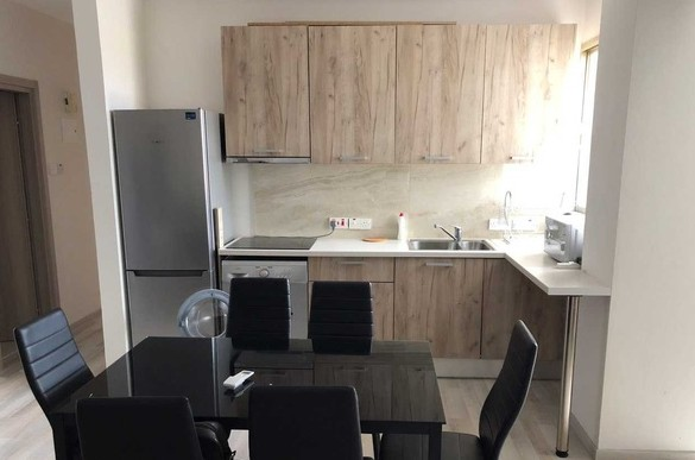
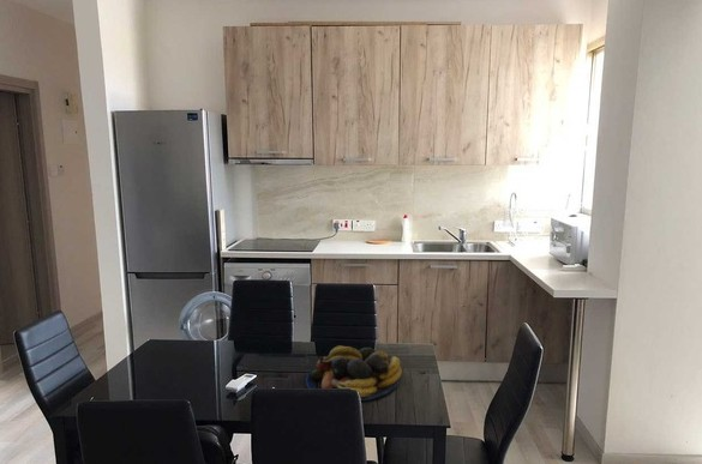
+ fruit bowl (352, 363)
